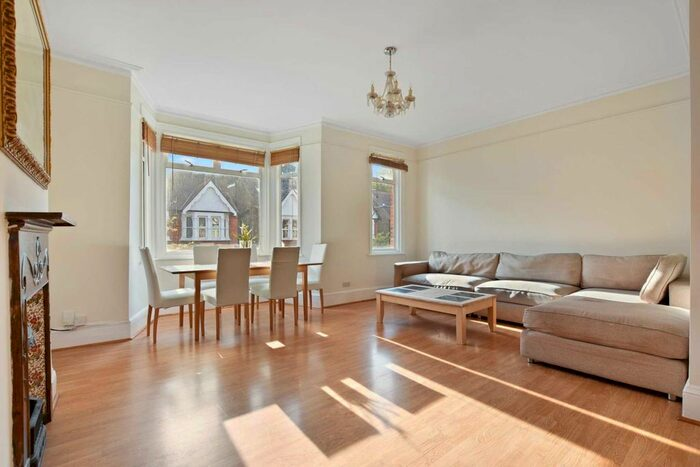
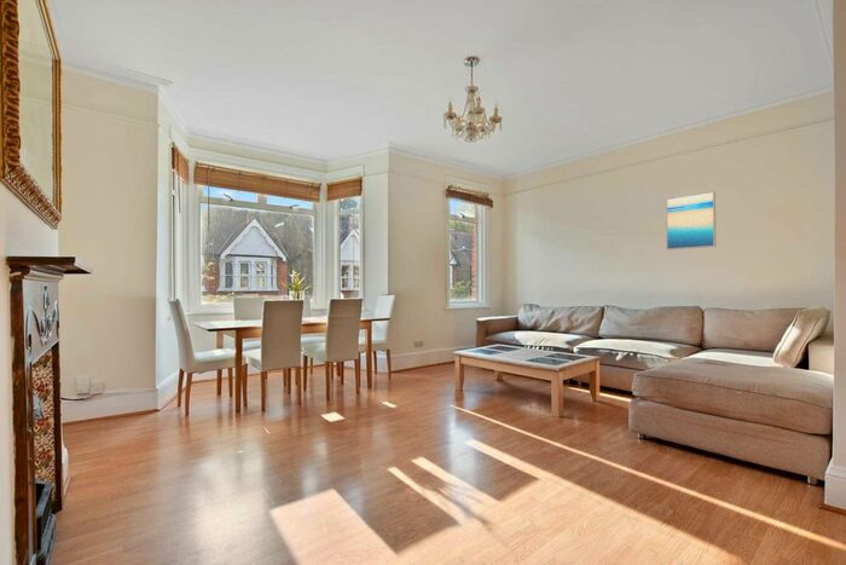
+ wall art (689, 221)
